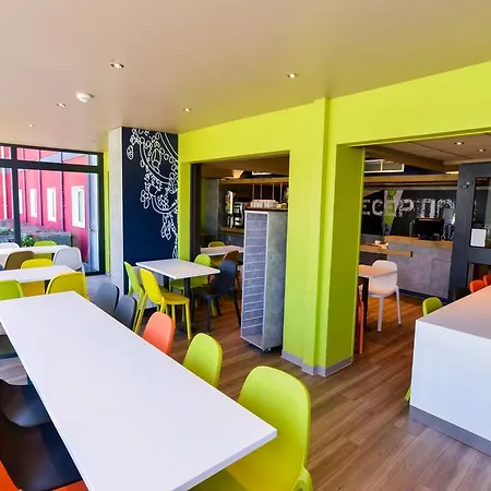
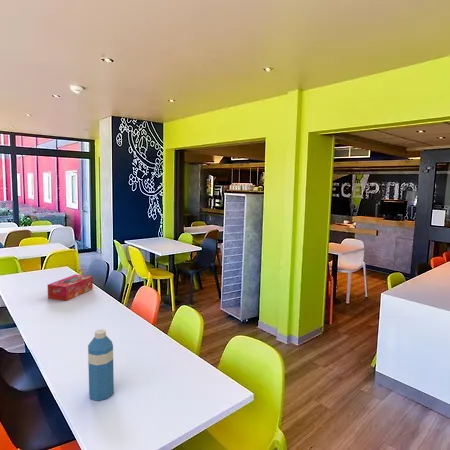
+ tissue box (71, 286)
+ water bottle (100, 362)
